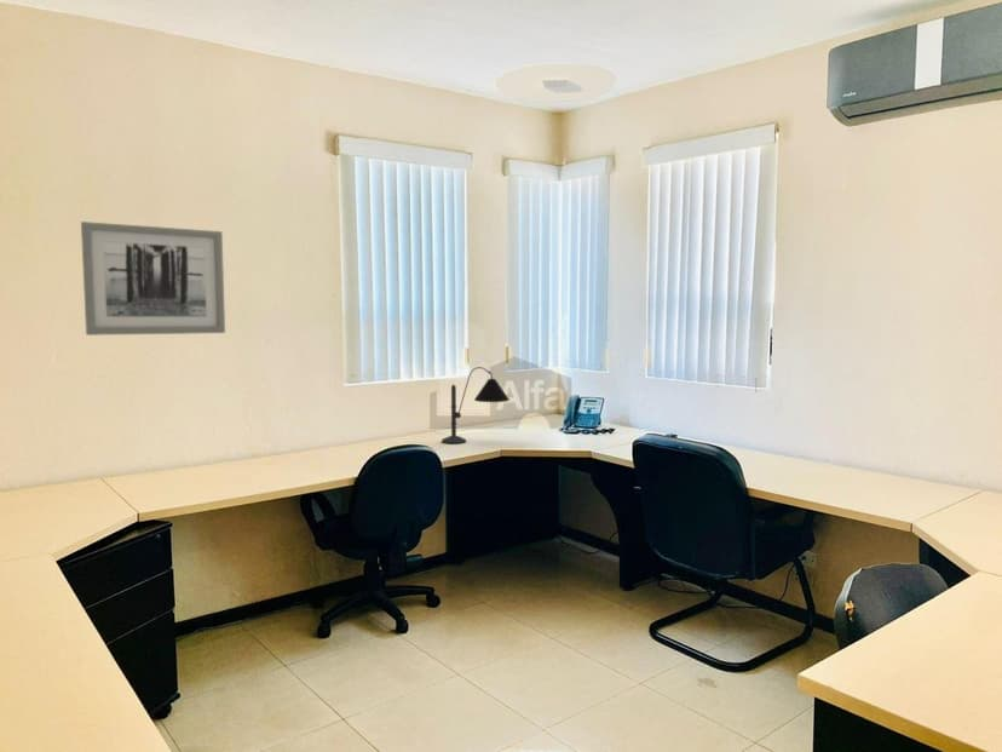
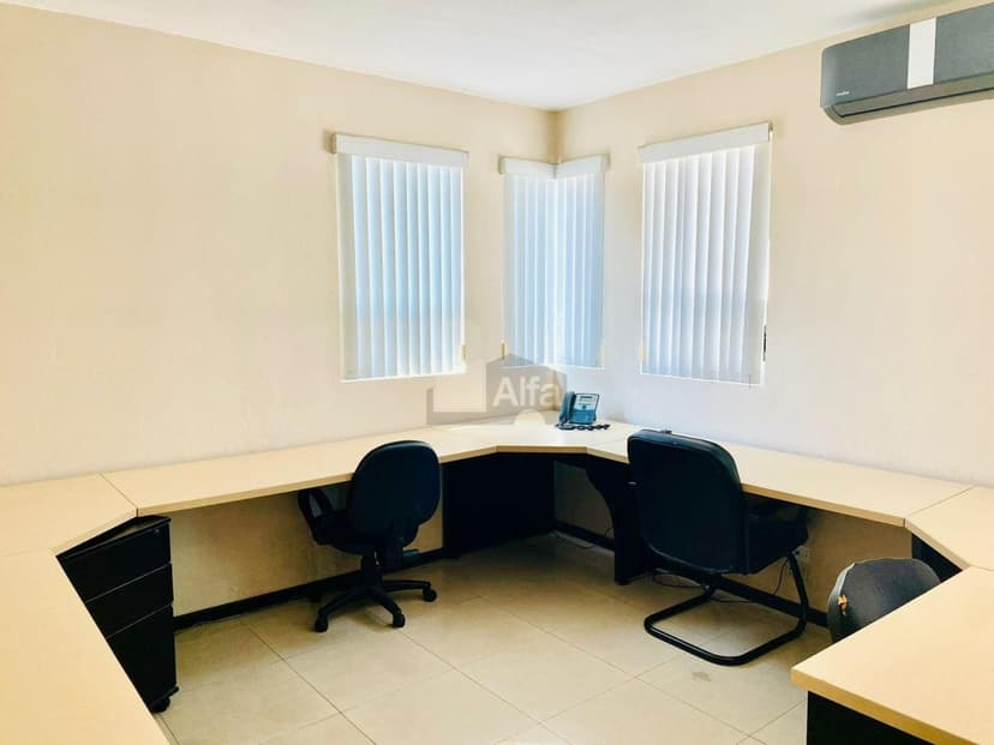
- desk lamp (474, 400)
- wall art (156, 280)
- ceiling light (554, 78)
